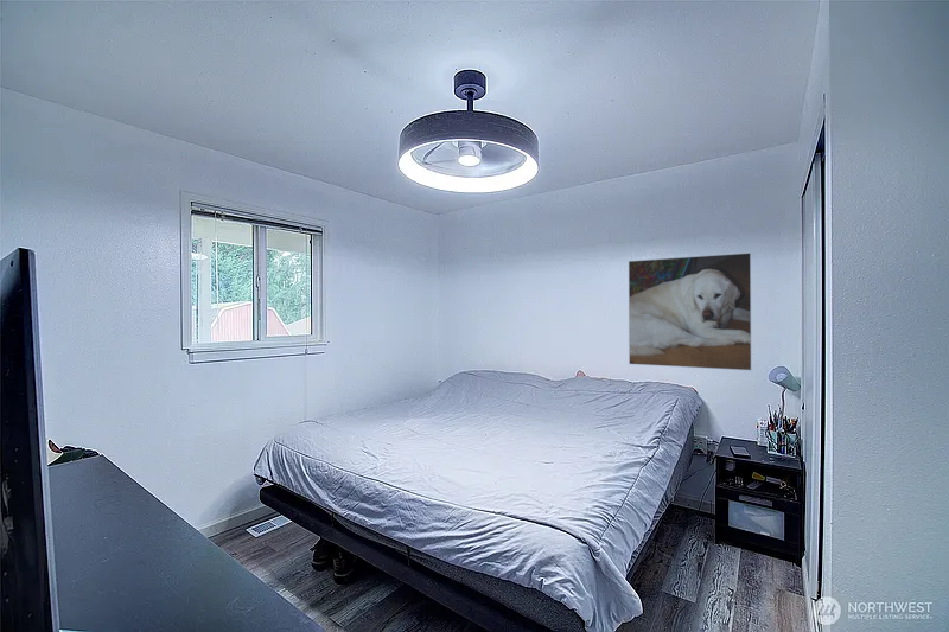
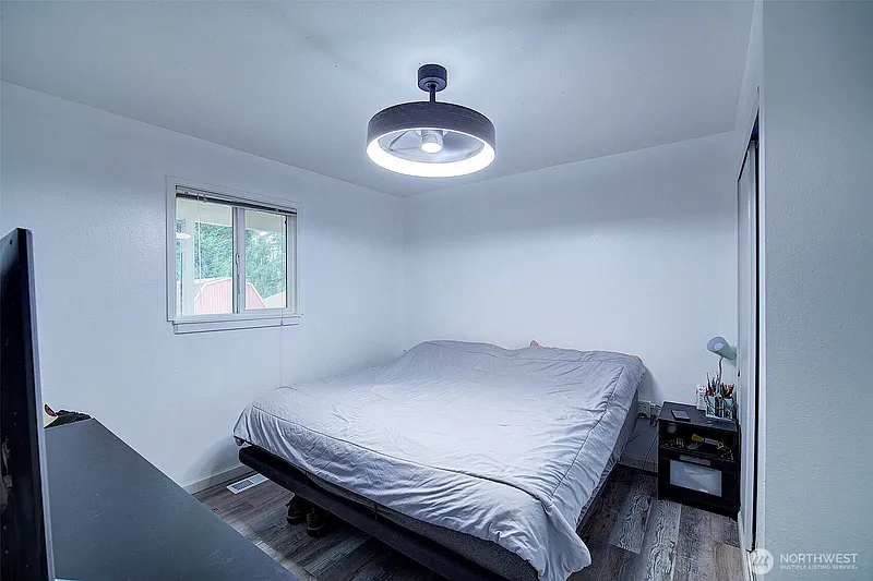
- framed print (686, 312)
